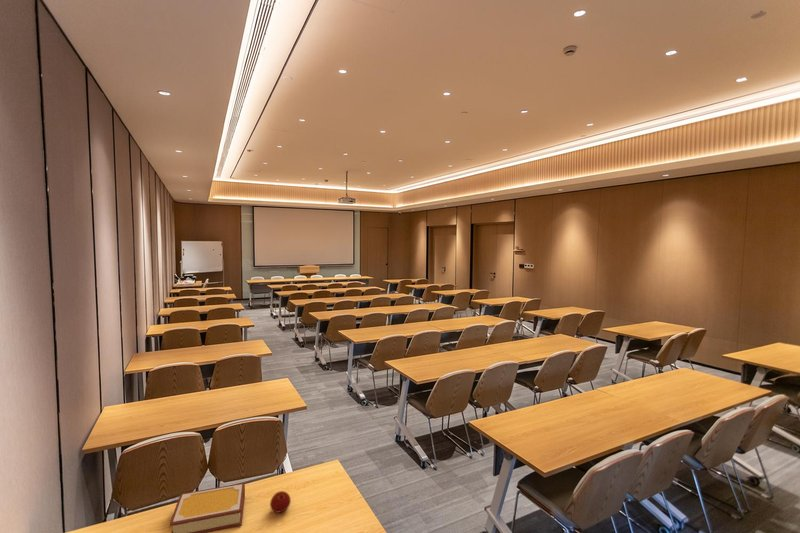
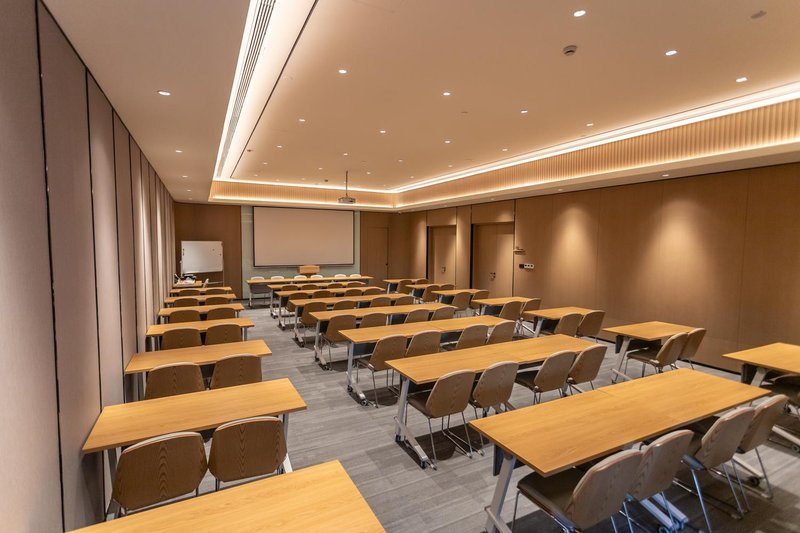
- book (210, 508)
- apple (280, 501)
